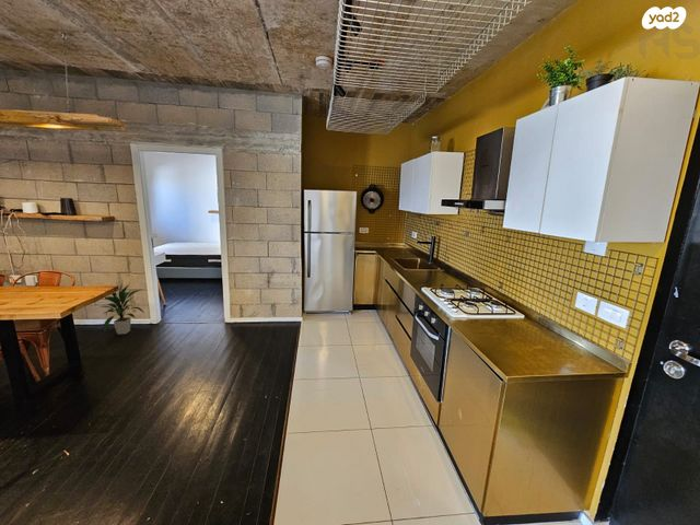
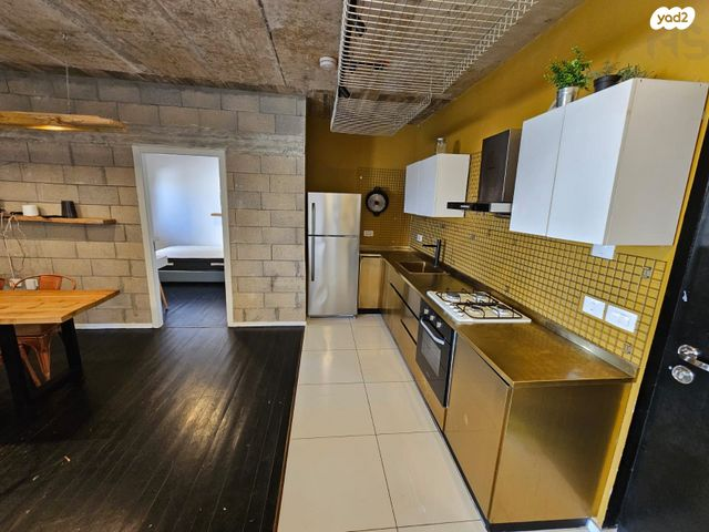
- indoor plant (118, 308)
